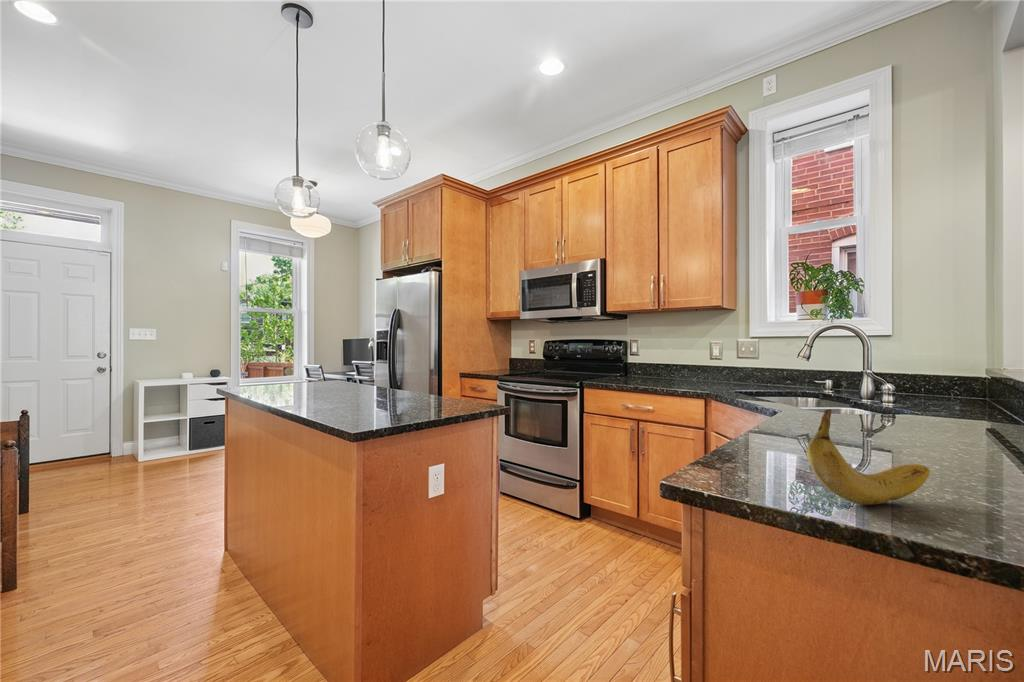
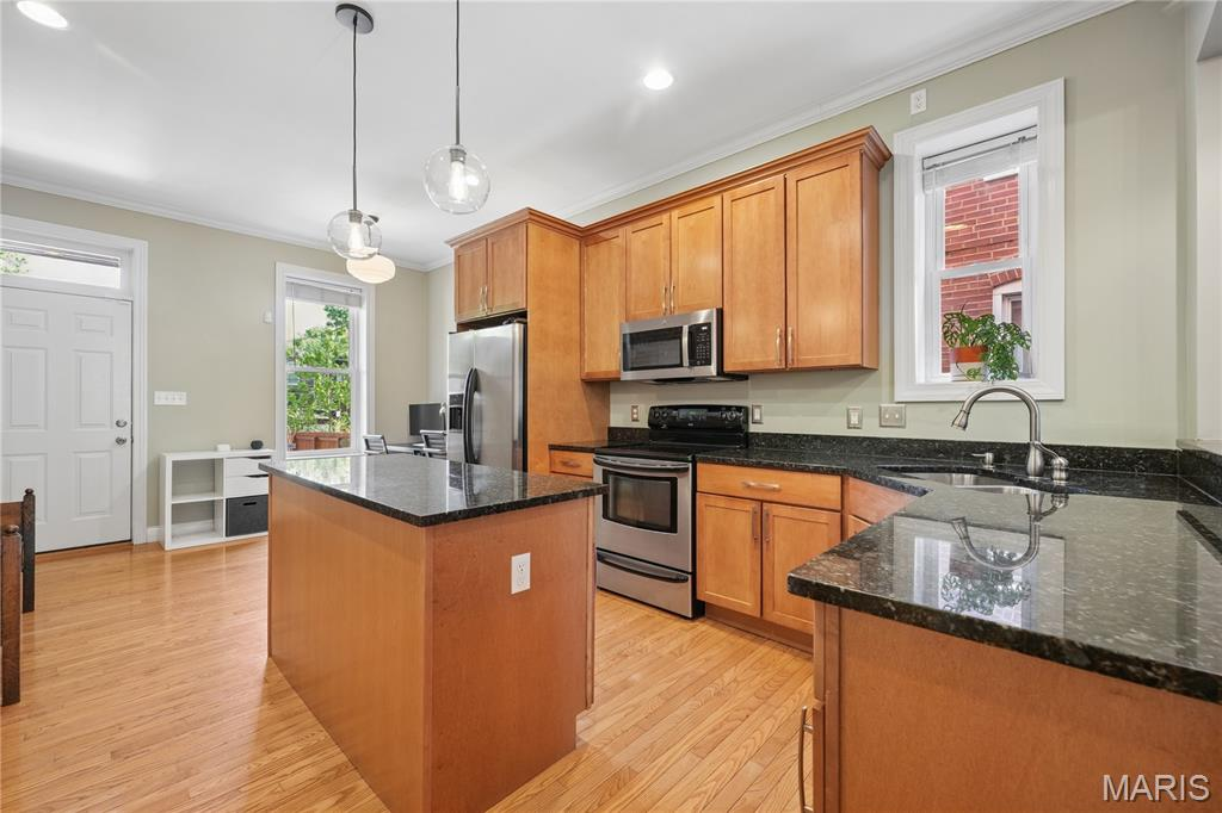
- fruit (876, 473)
